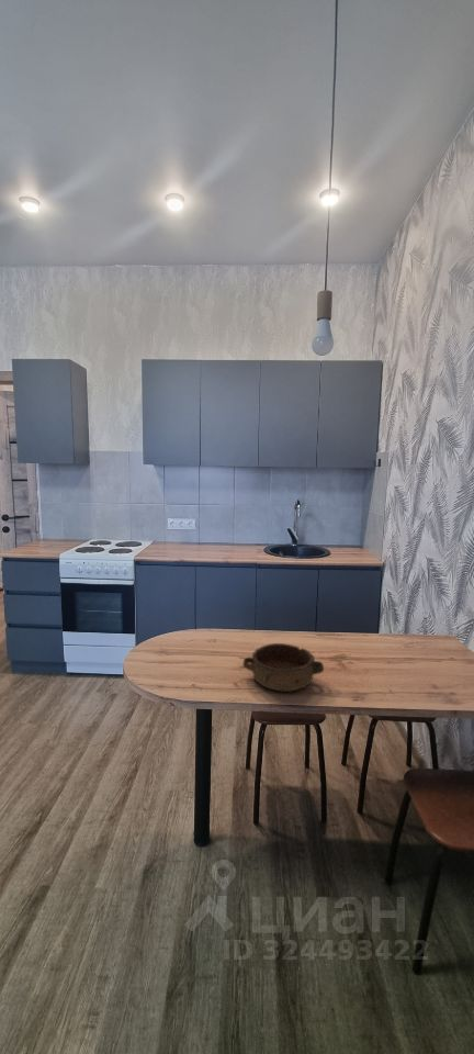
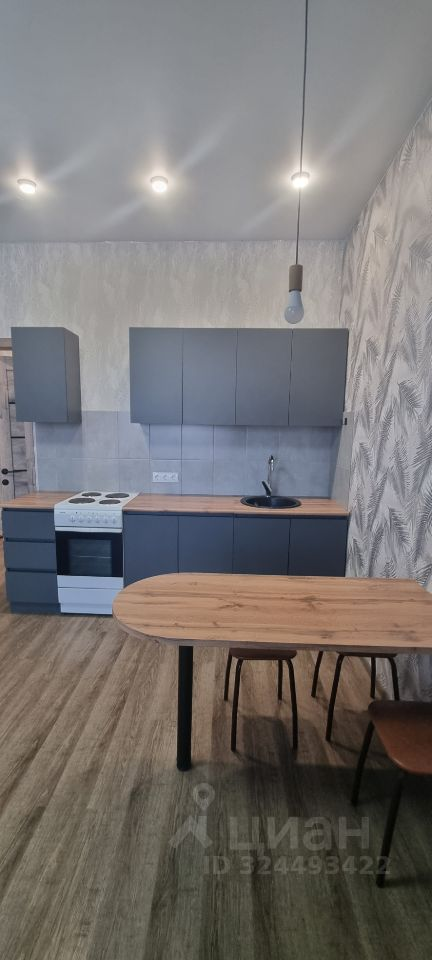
- bowl (282, 668)
